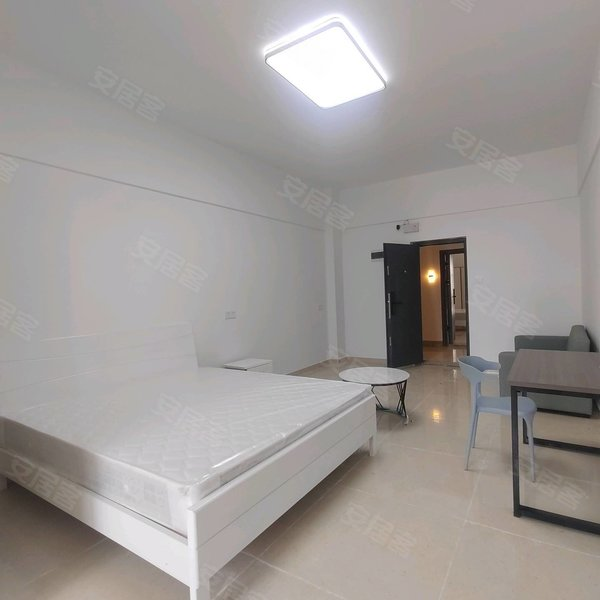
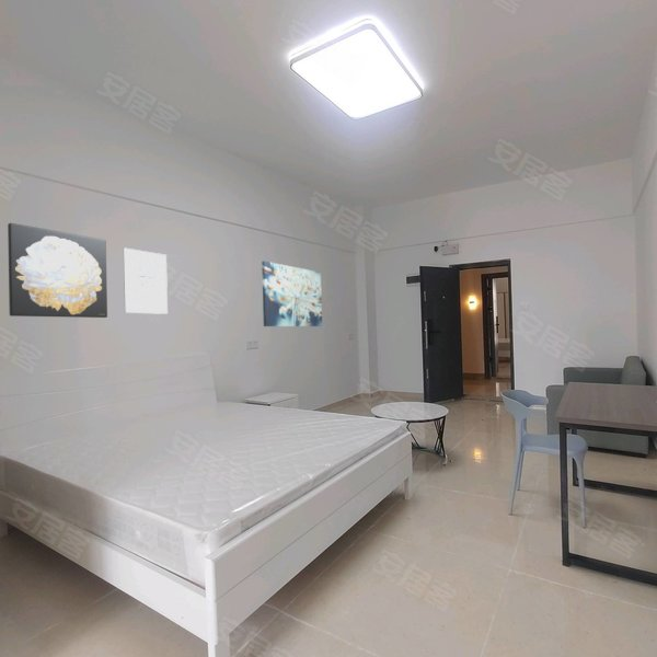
+ wall art (61, 274)
+ wall art (146, 281)
+ wall art (295, 297)
